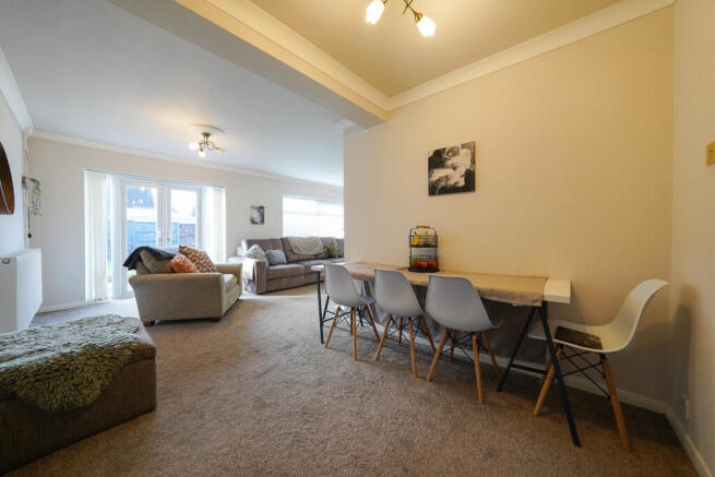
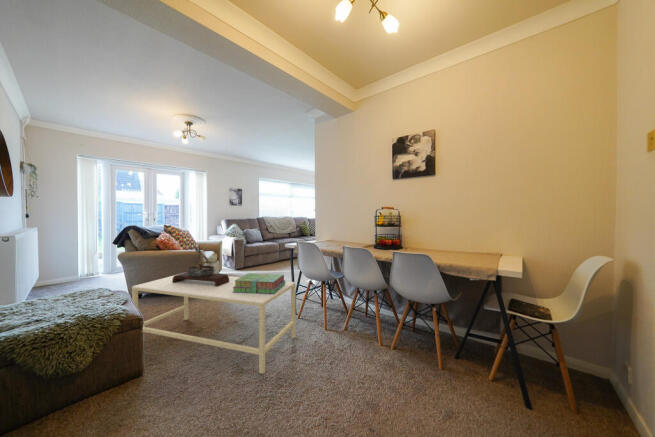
+ bonsai tree (201, 263)
+ stack of books (260, 282)
+ coffee table (216, 300)
